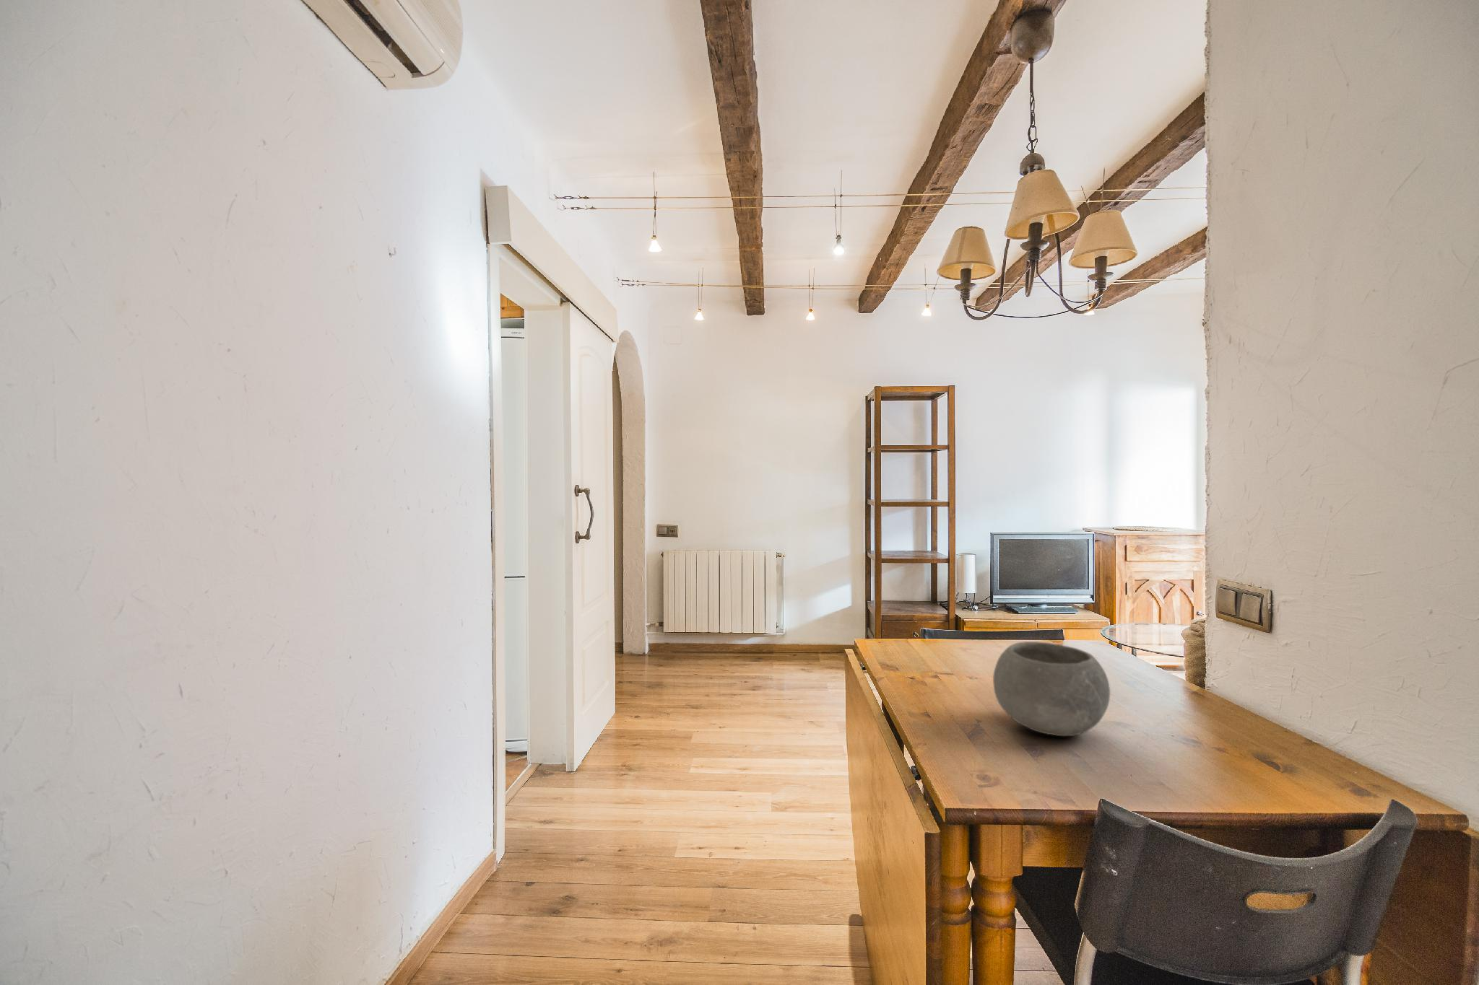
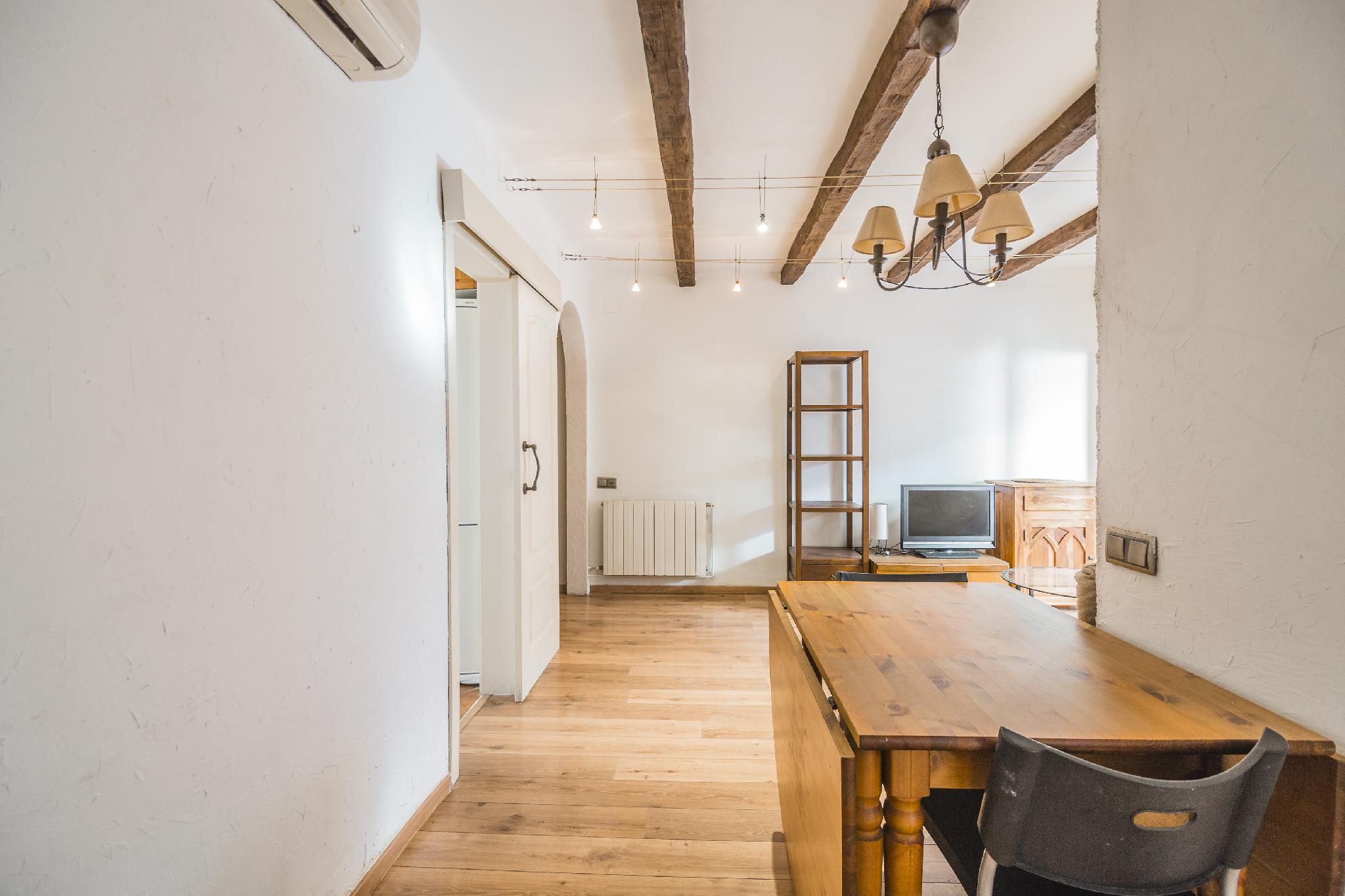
- bowl (1048, 689)
